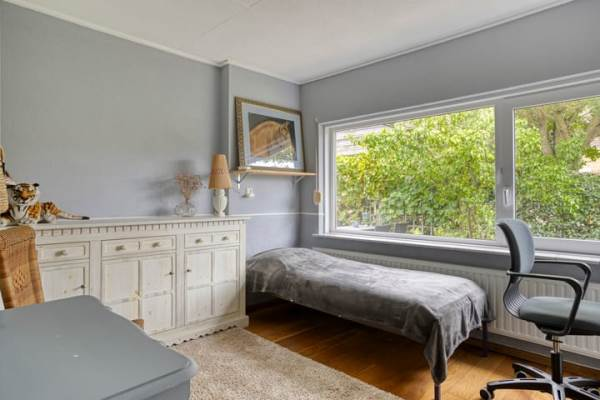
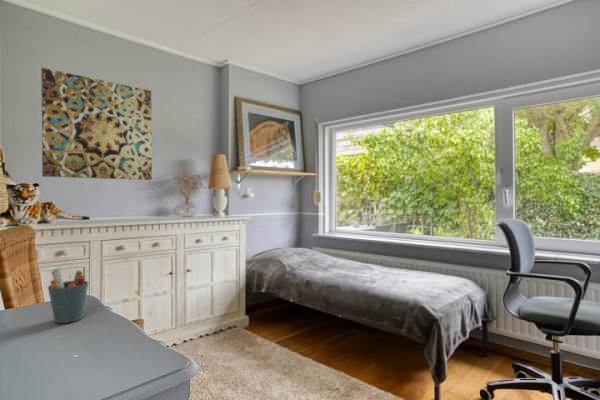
+ pen holder (68, 292)
+ wall art (101, 129)
